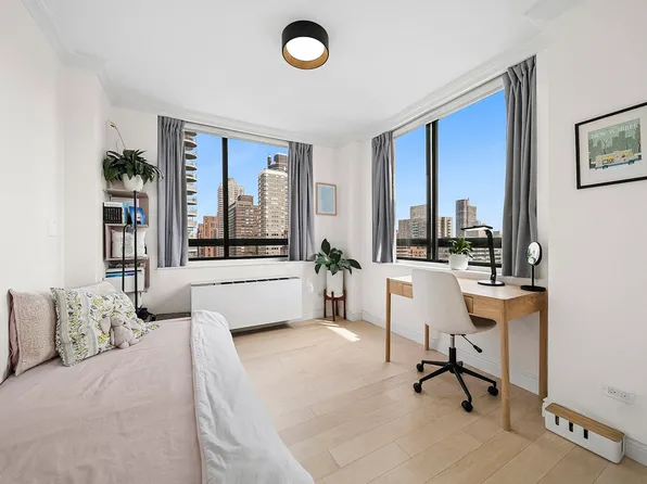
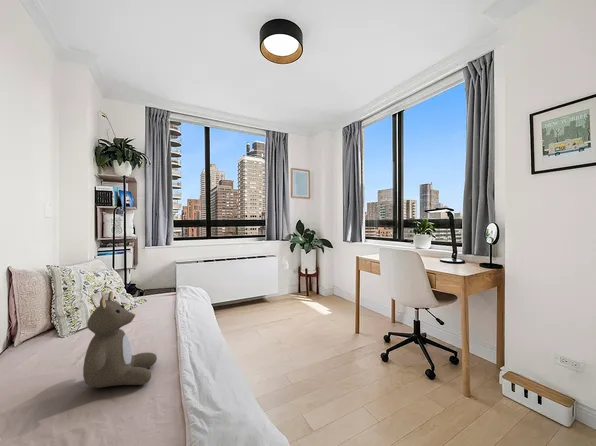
+ teddy bear (122, 336)
